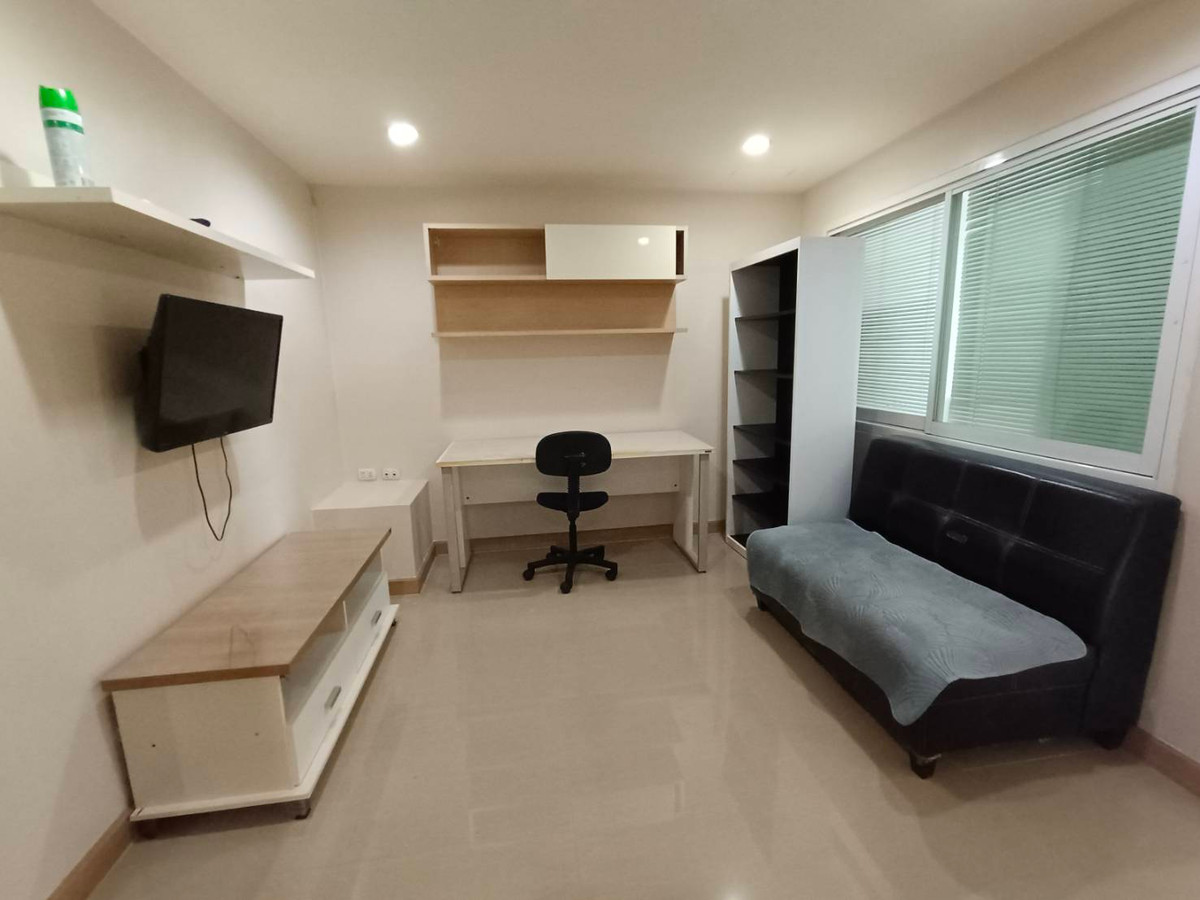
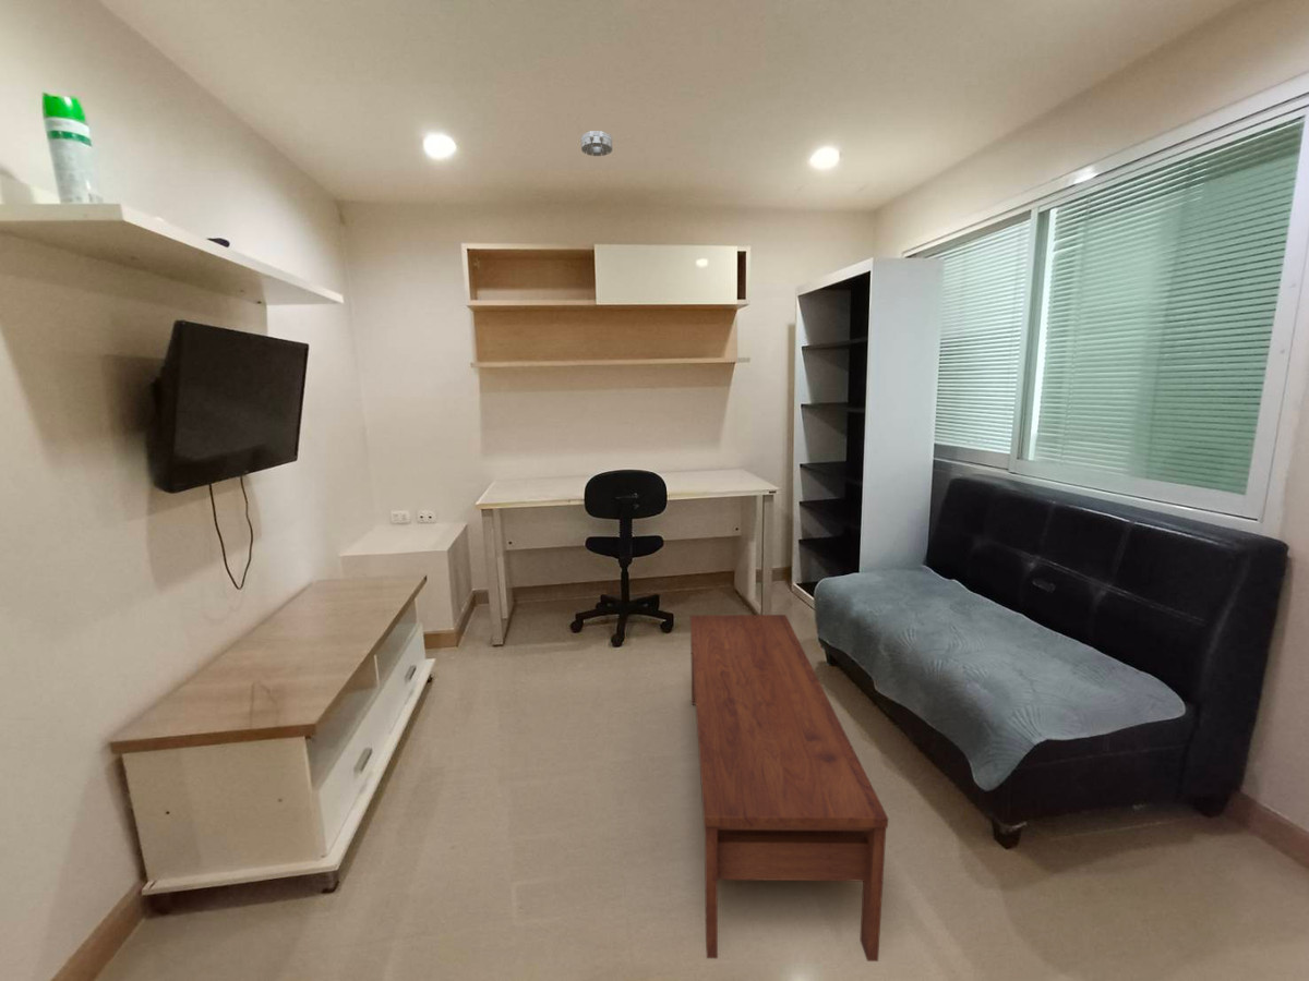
+ coffee table (757, 738)
+ smoke detector (596, 143)
